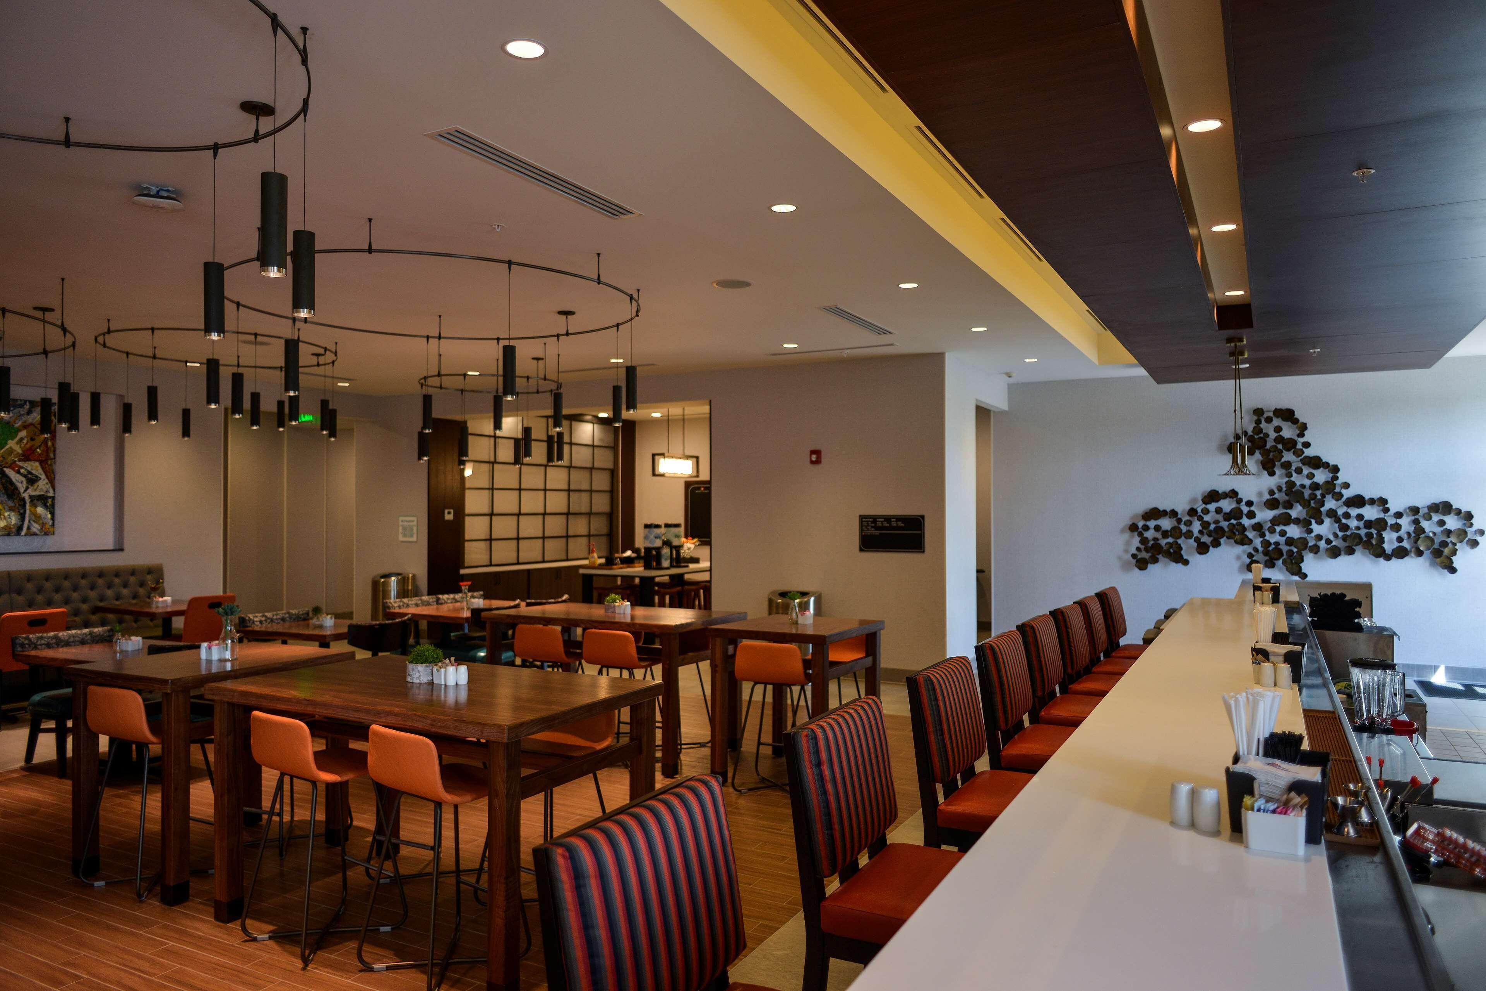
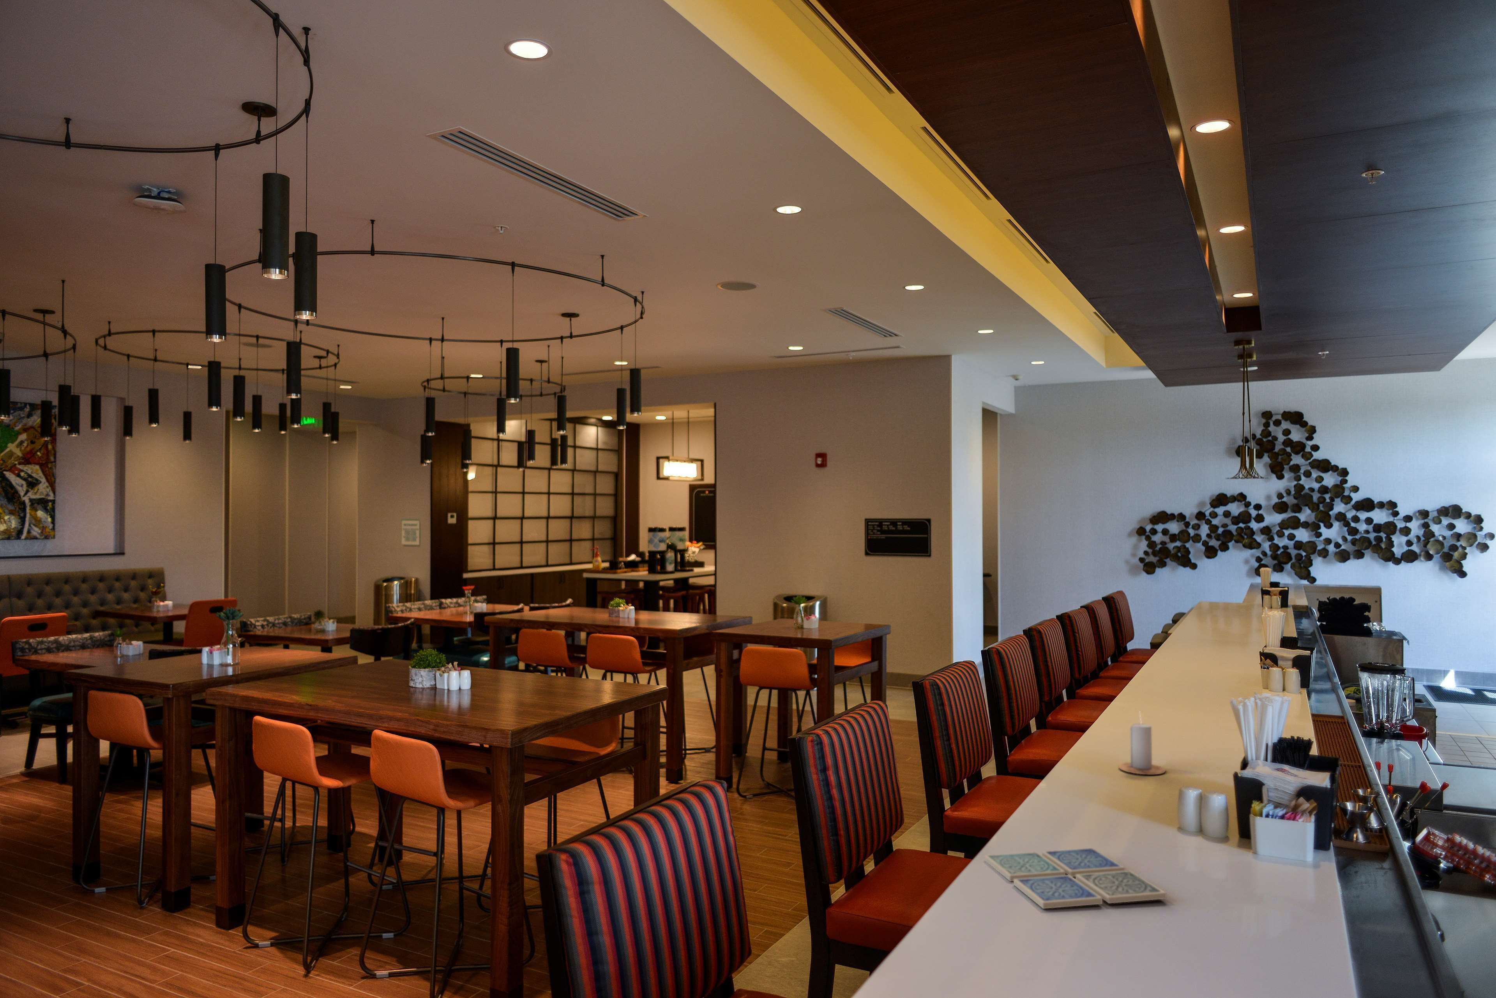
+ candle (1142, 737)
+ drink coaster (1070, 875)
